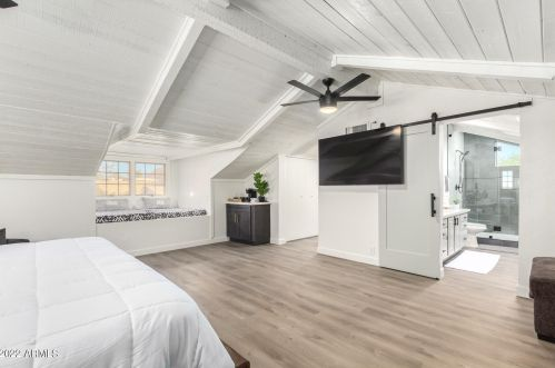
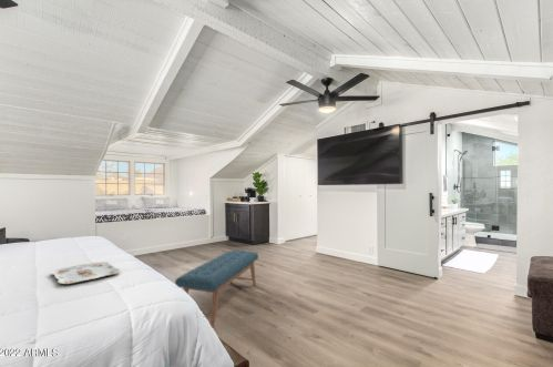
+ serving tray (85, 272)
+ bench (223, 281)
